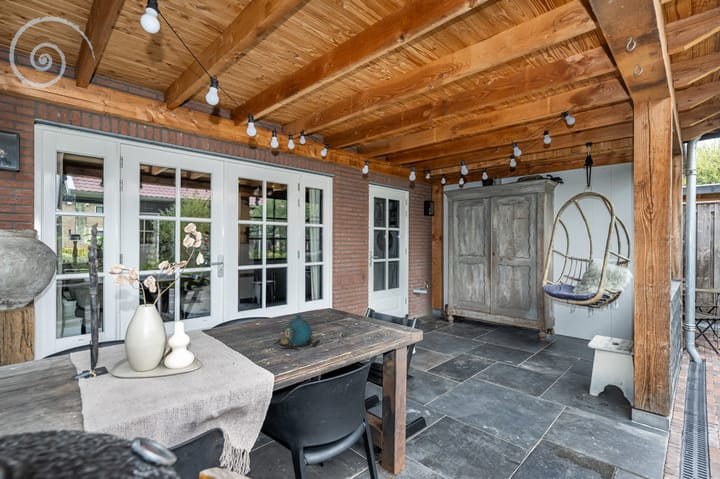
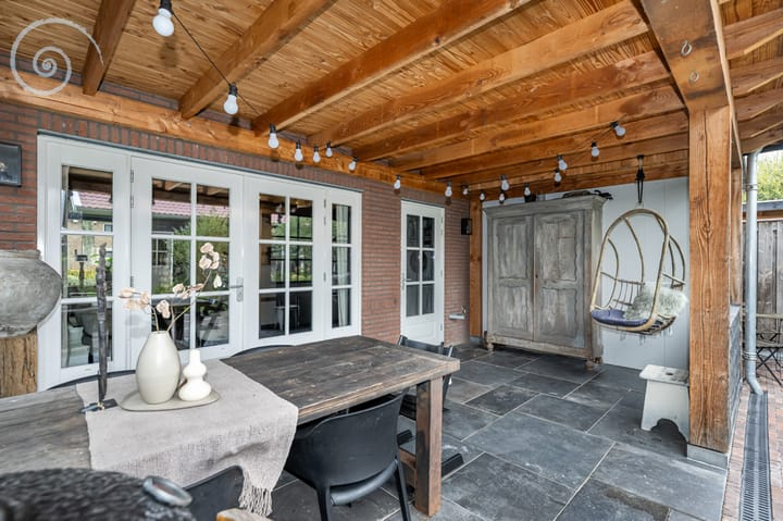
- teapot (296, 328)
